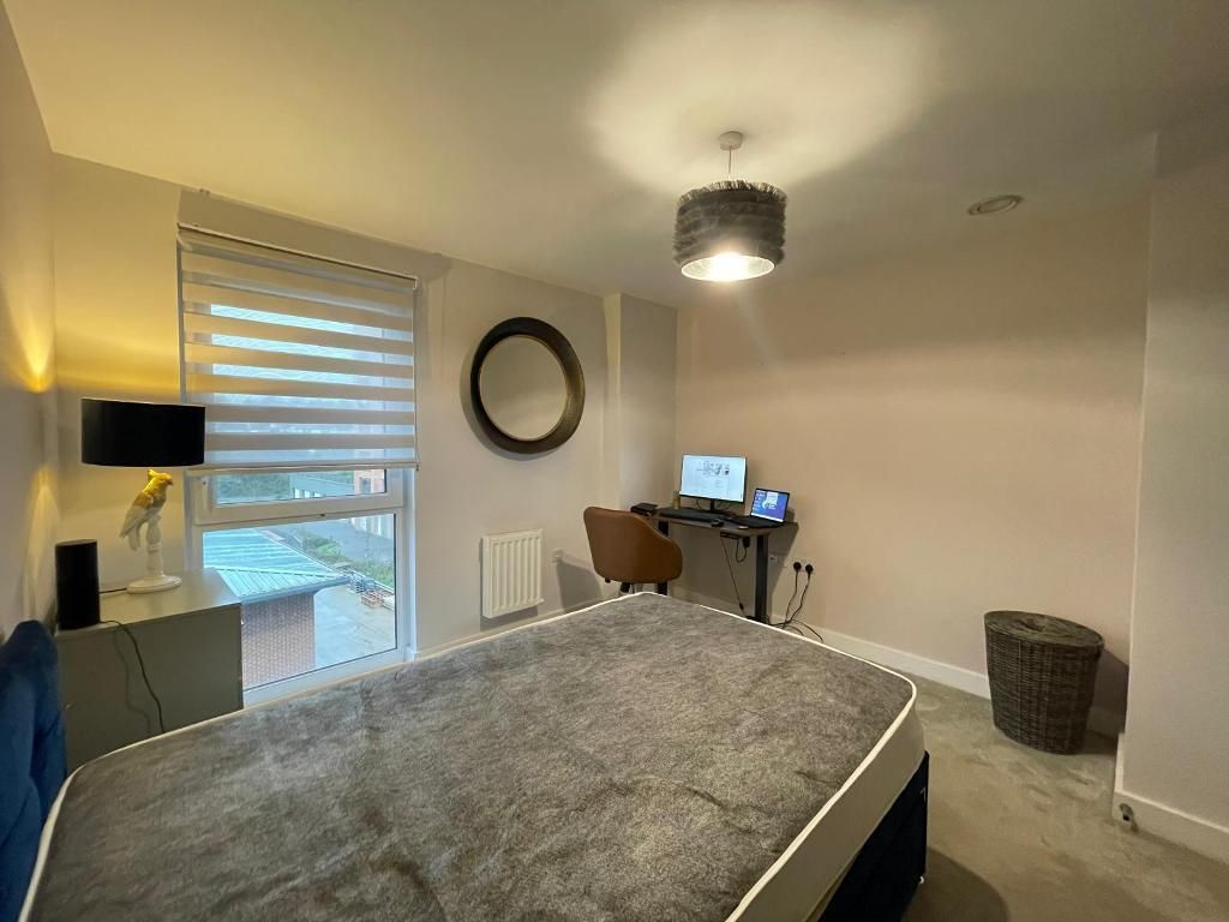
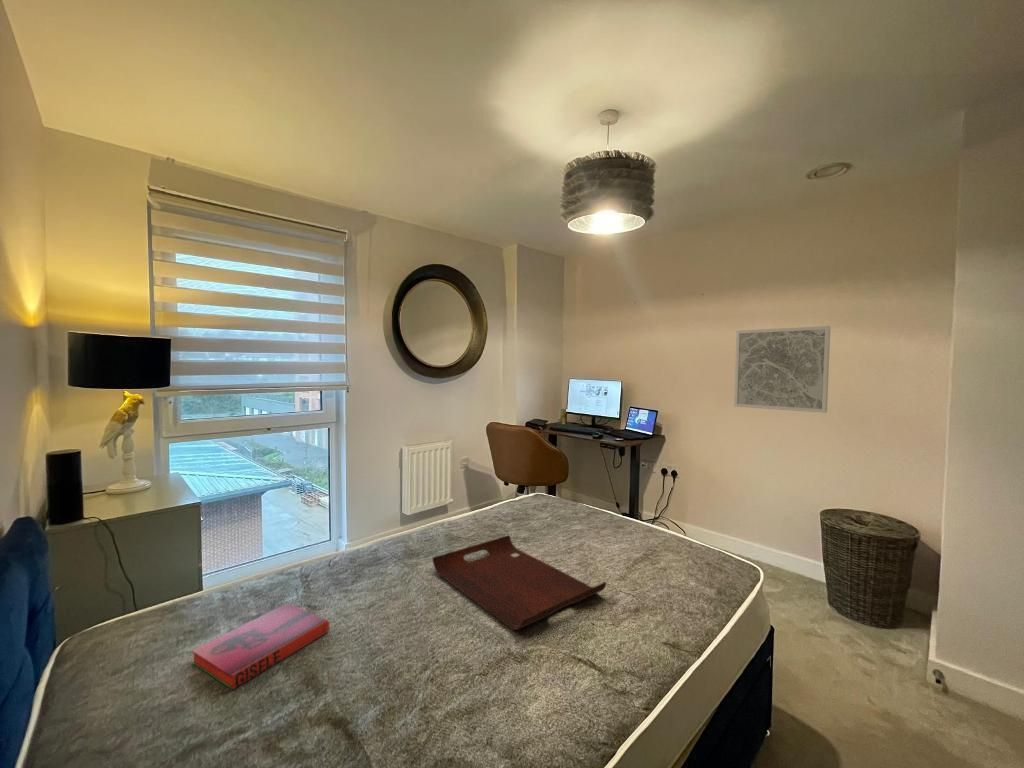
+ wall art (779, 369)
+ serving tray (514, 575)
+ hardback book (264, 640)
